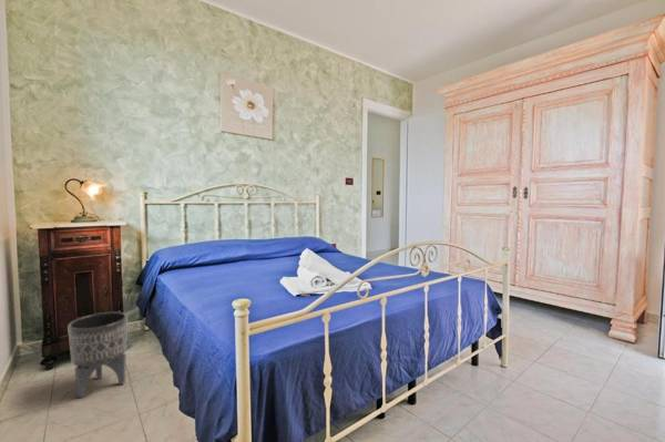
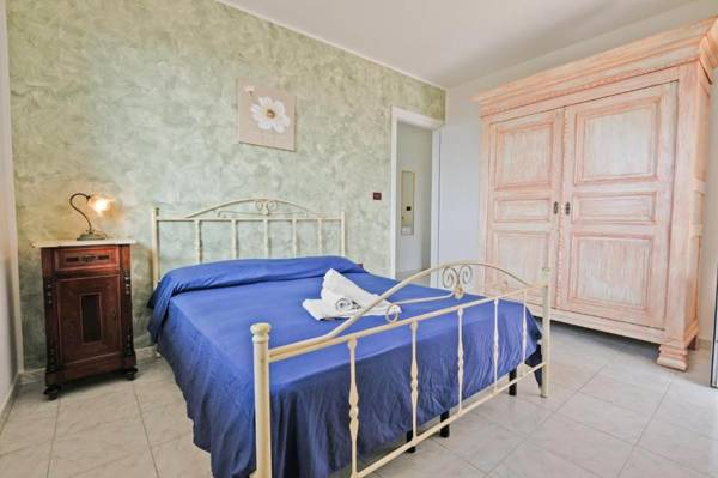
- planter (100, 352)
